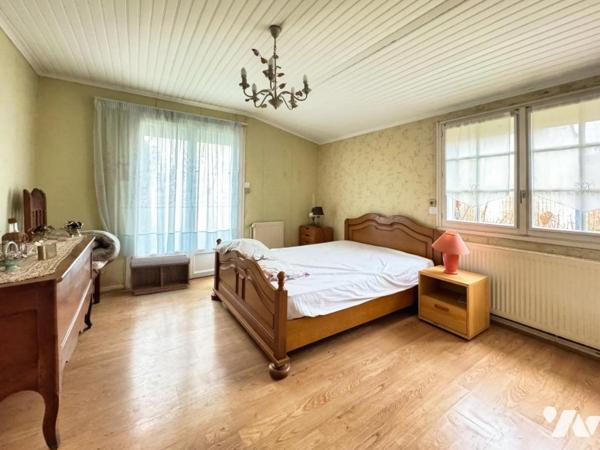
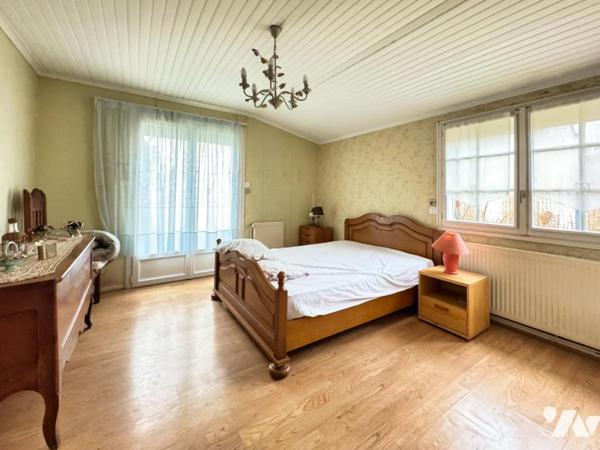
- bench (160, 273)
